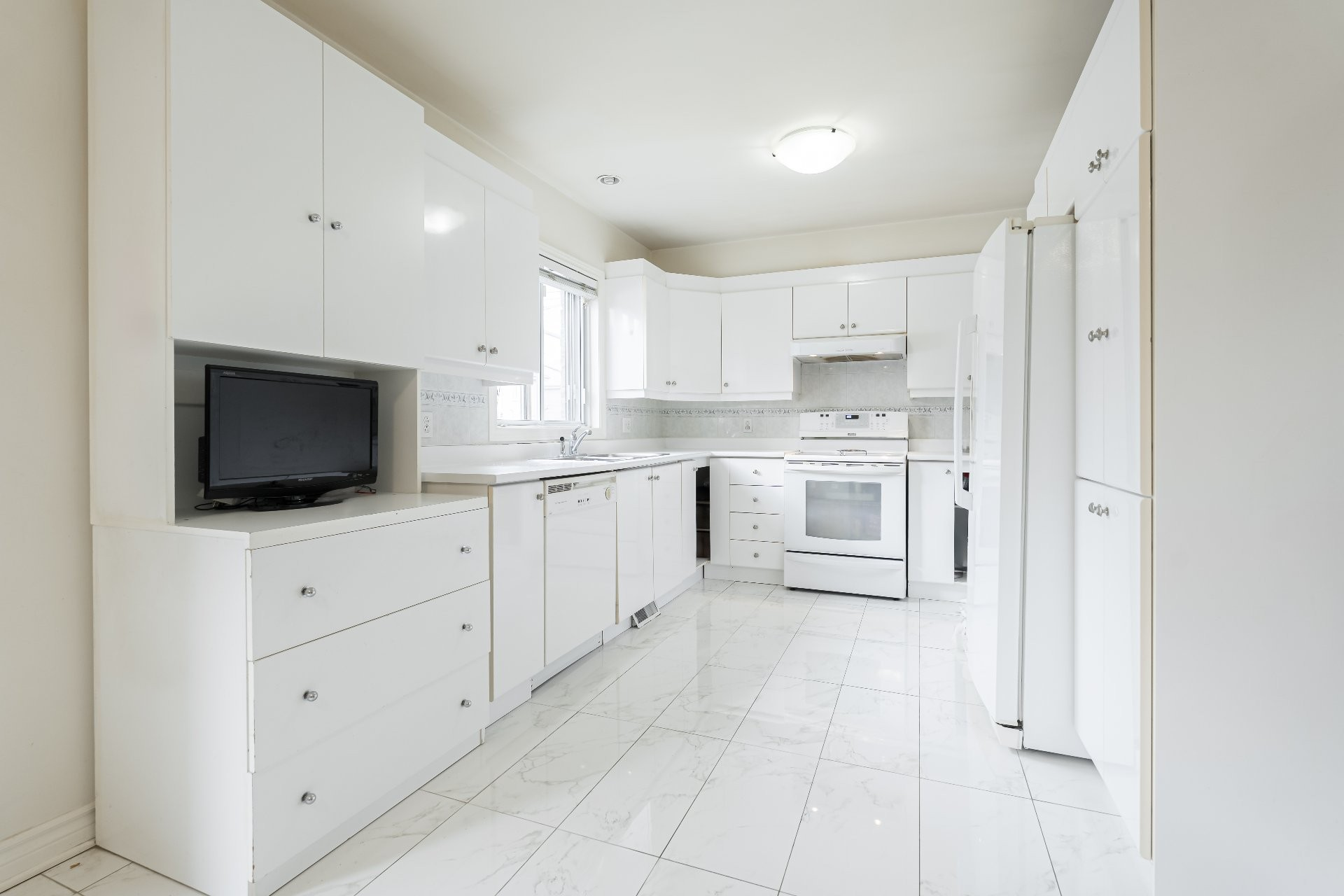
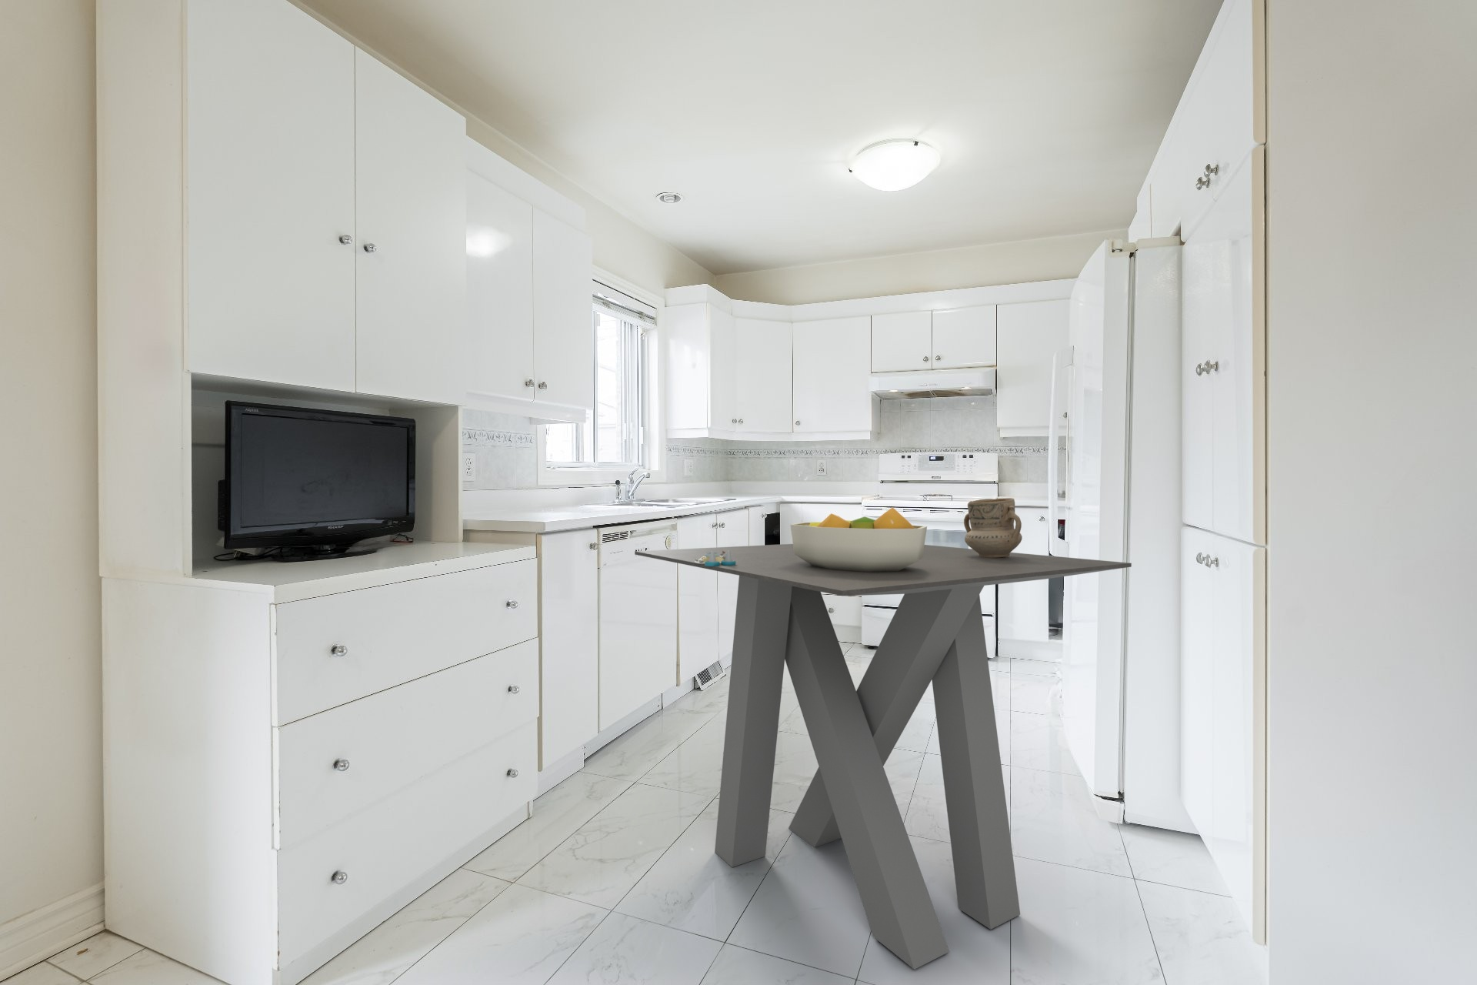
+ fruit bowl (856, 534)
+ mug (991, 527)
+ salt and pepper shaker set (714, 555)
+ dining table (863, 717)
